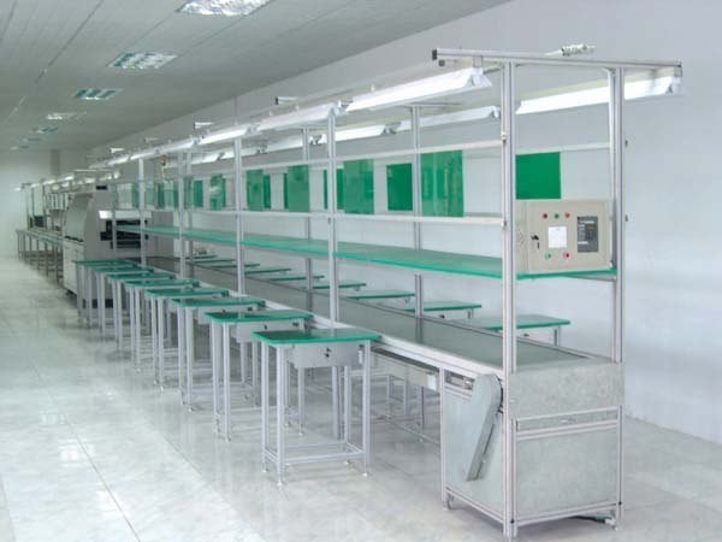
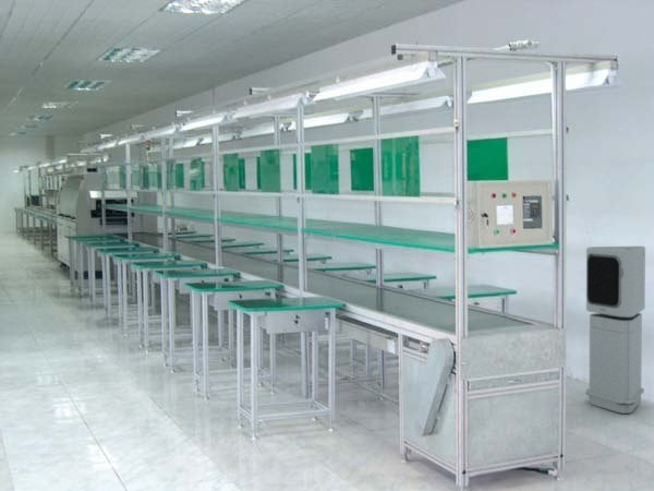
+ air purifier (622, 326)
